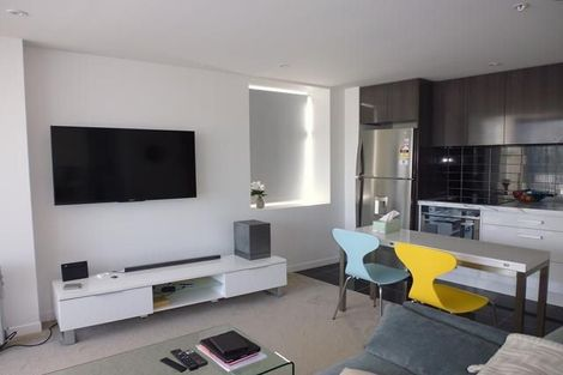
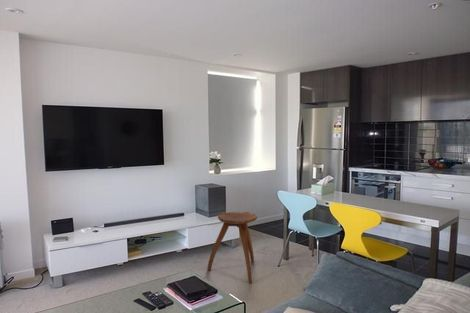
+ stool (242, 245)
